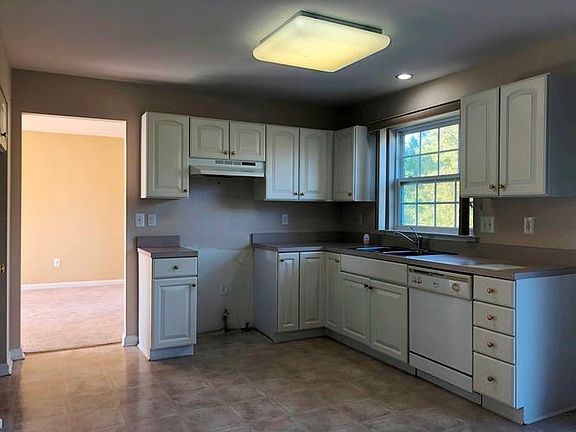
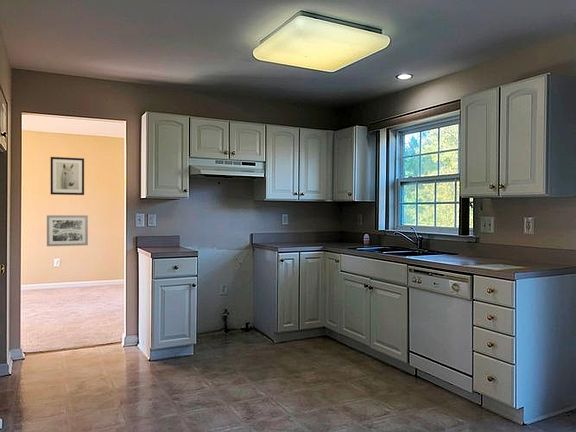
+ wall art (67, 176)
+ wall art (67, 230)
